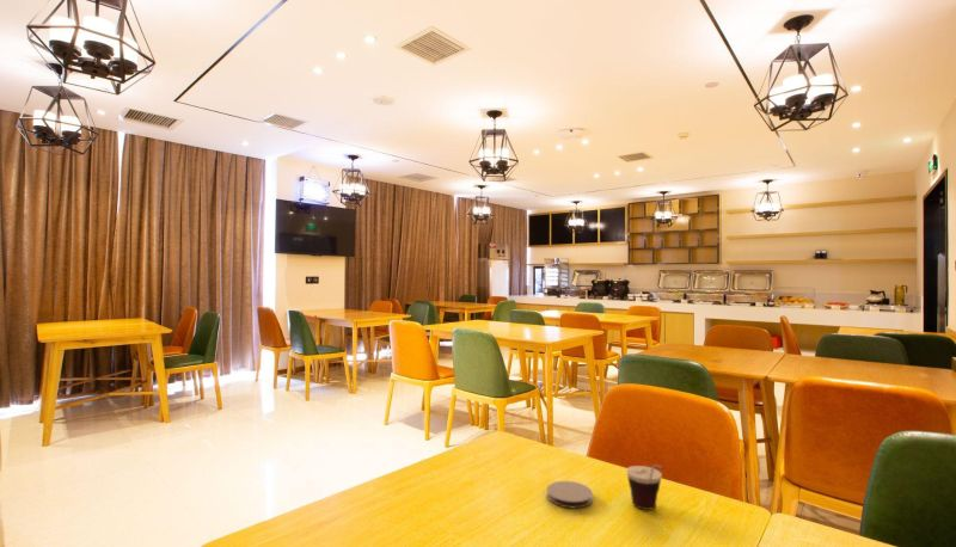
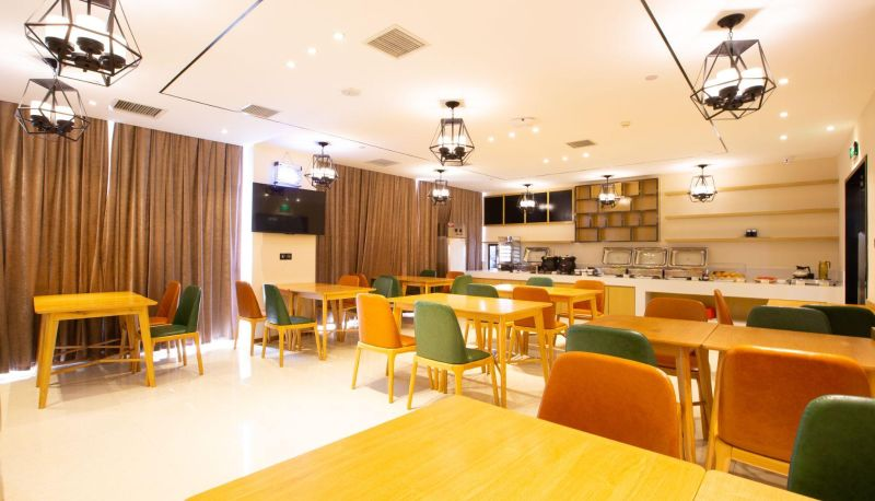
- cup (649, 483)
- coaster (569, 493)
